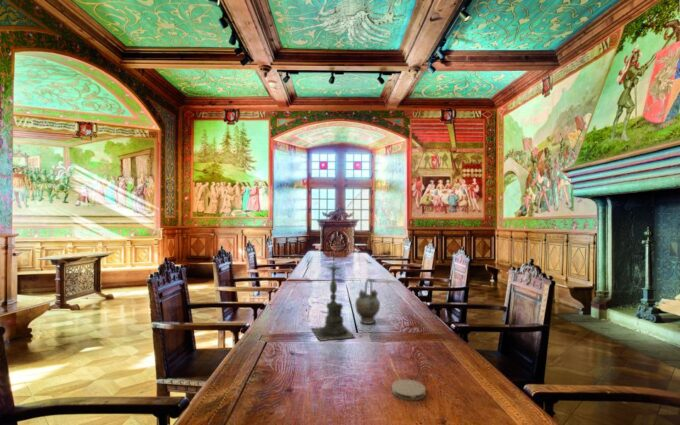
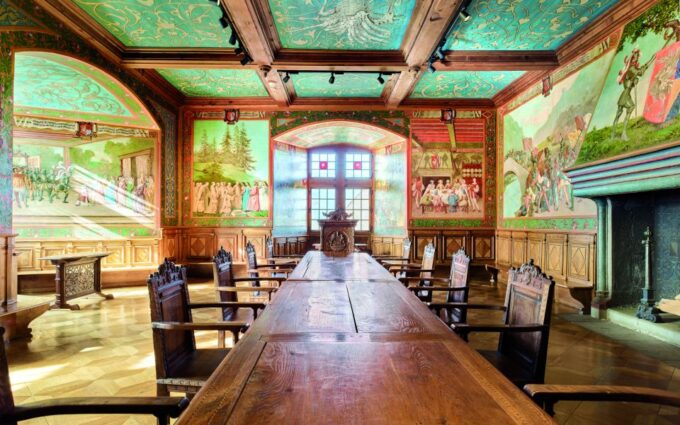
- teapot (368, 301)
- coaster (408, 389)
- candle holder (332, 294)
